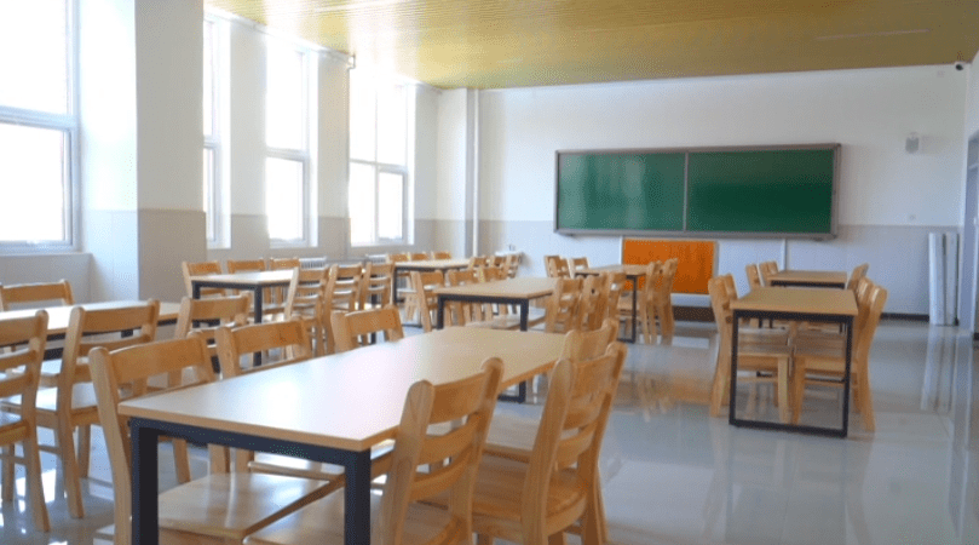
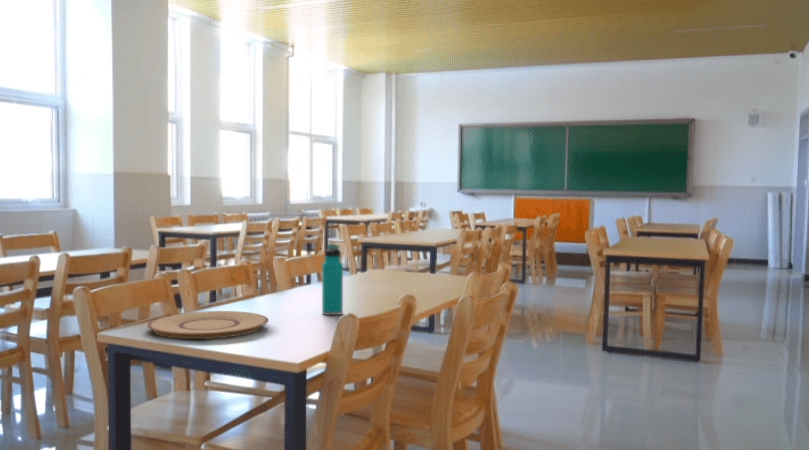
+ water bottle (332, 279)
+ plate (209, 324)
